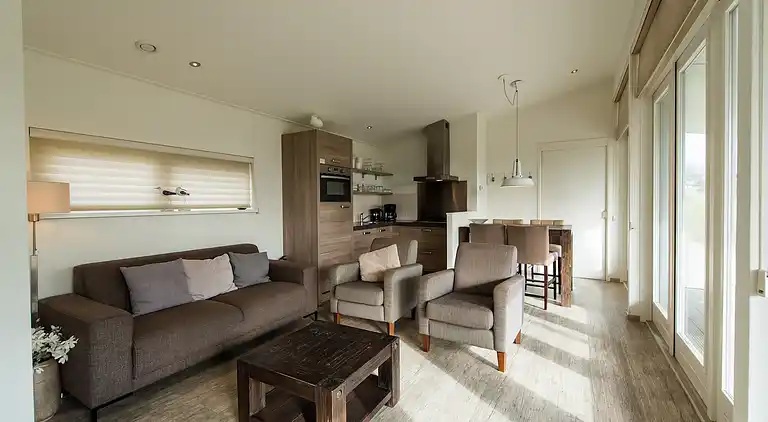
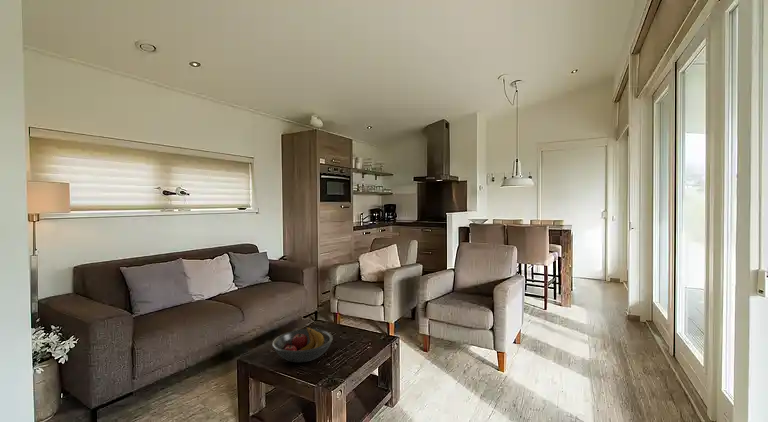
+ fruit bowl (303, 345)
